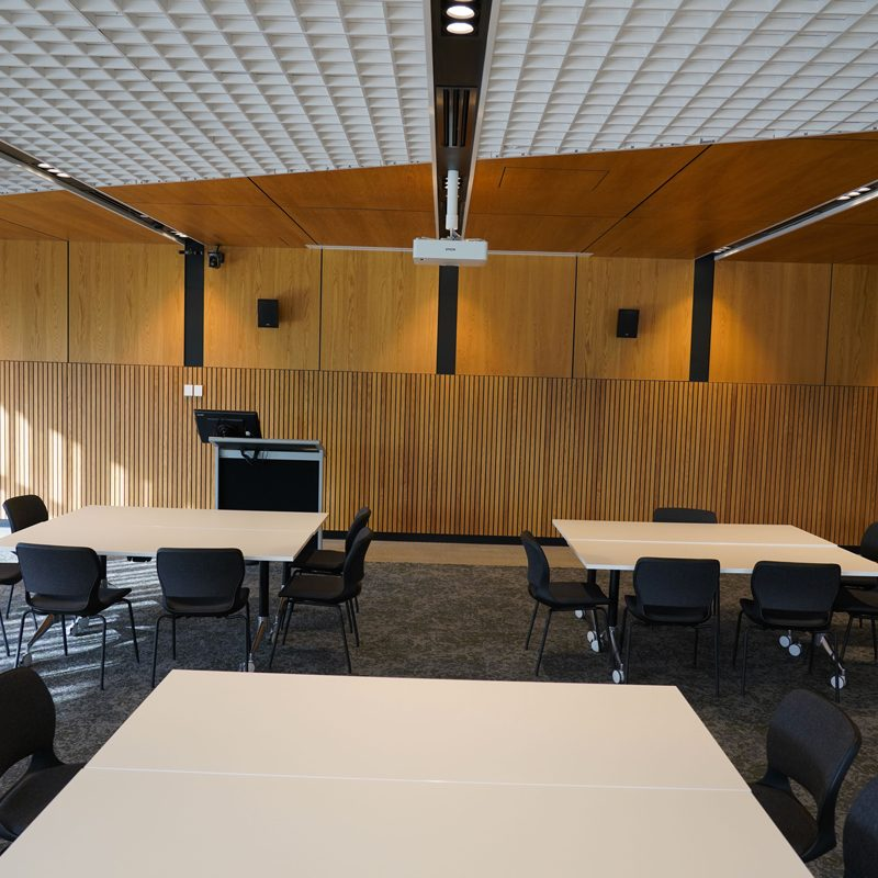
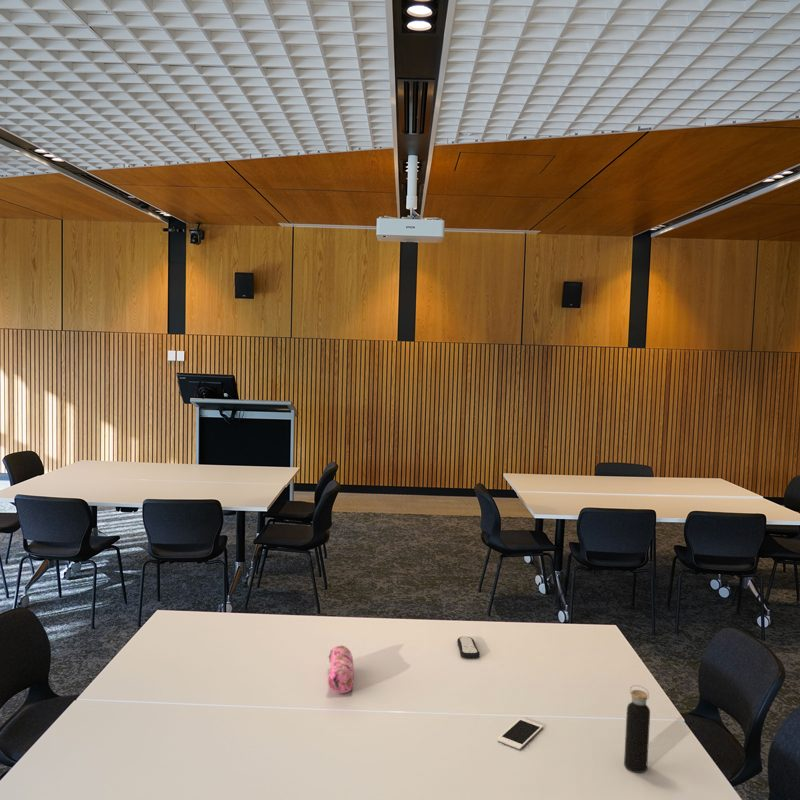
+ remote control (467, 646)
+ pencil case (340, 668)
+ cell phone (520, 733)
+ water bottle (637, 726)
